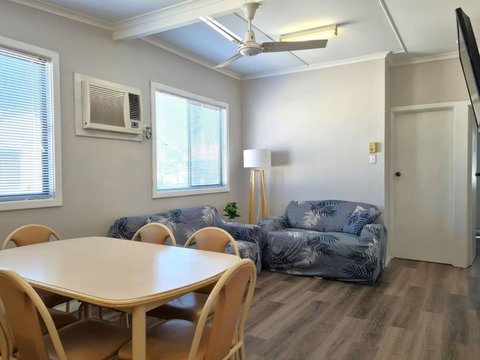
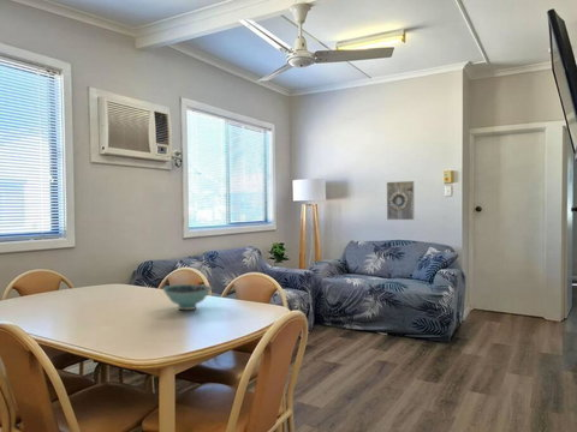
+ bowl (188, 298)
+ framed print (400, 200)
